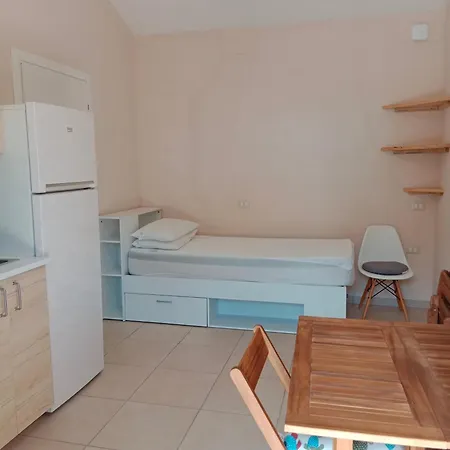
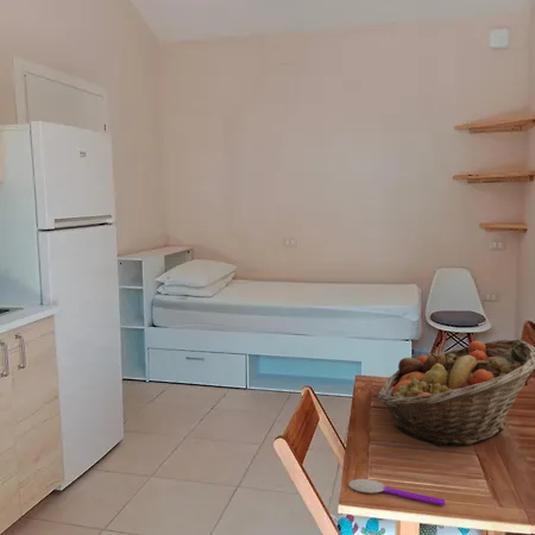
+ spoon (395, 491)
+ fruit basket (457, 383)
